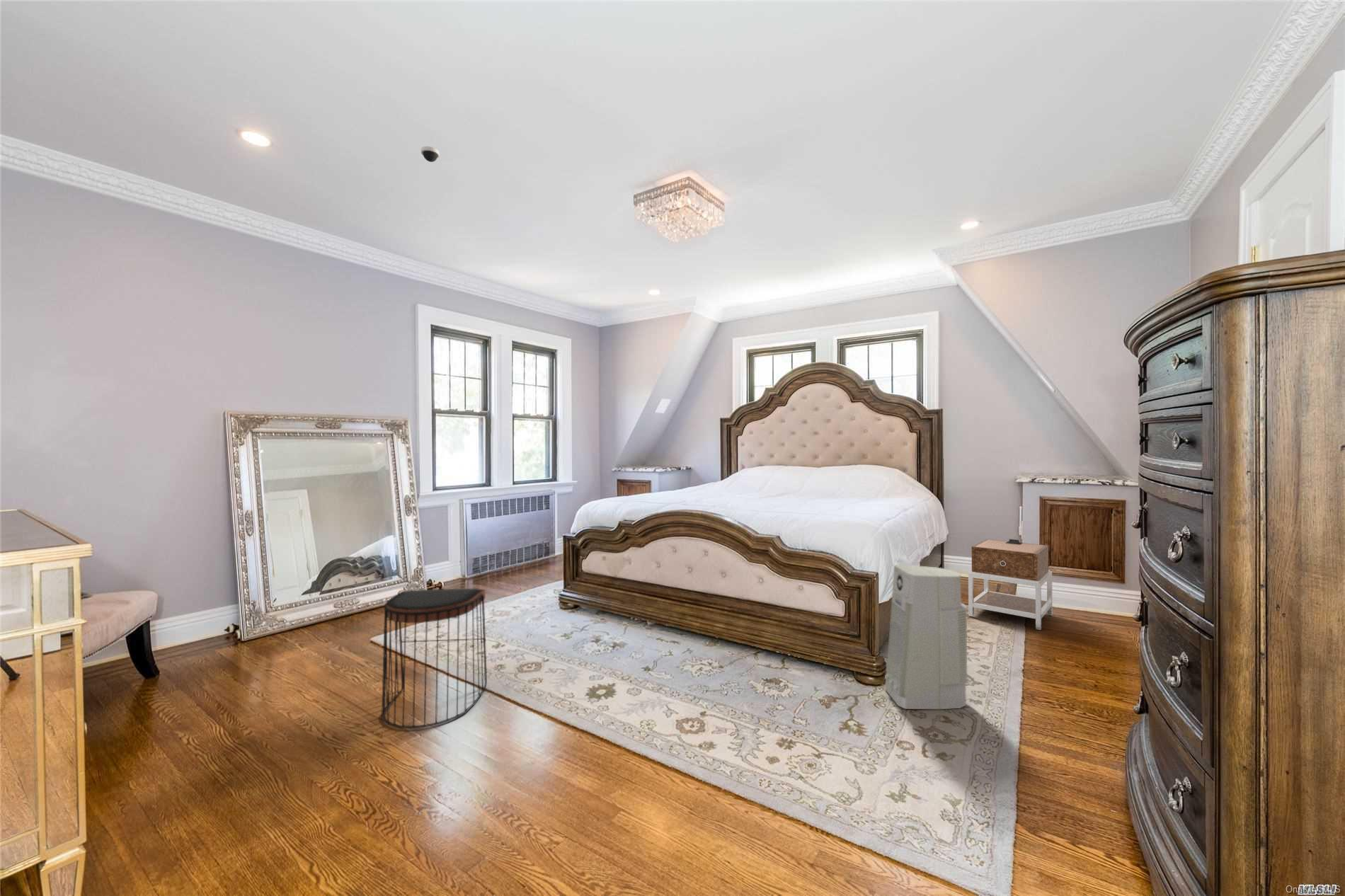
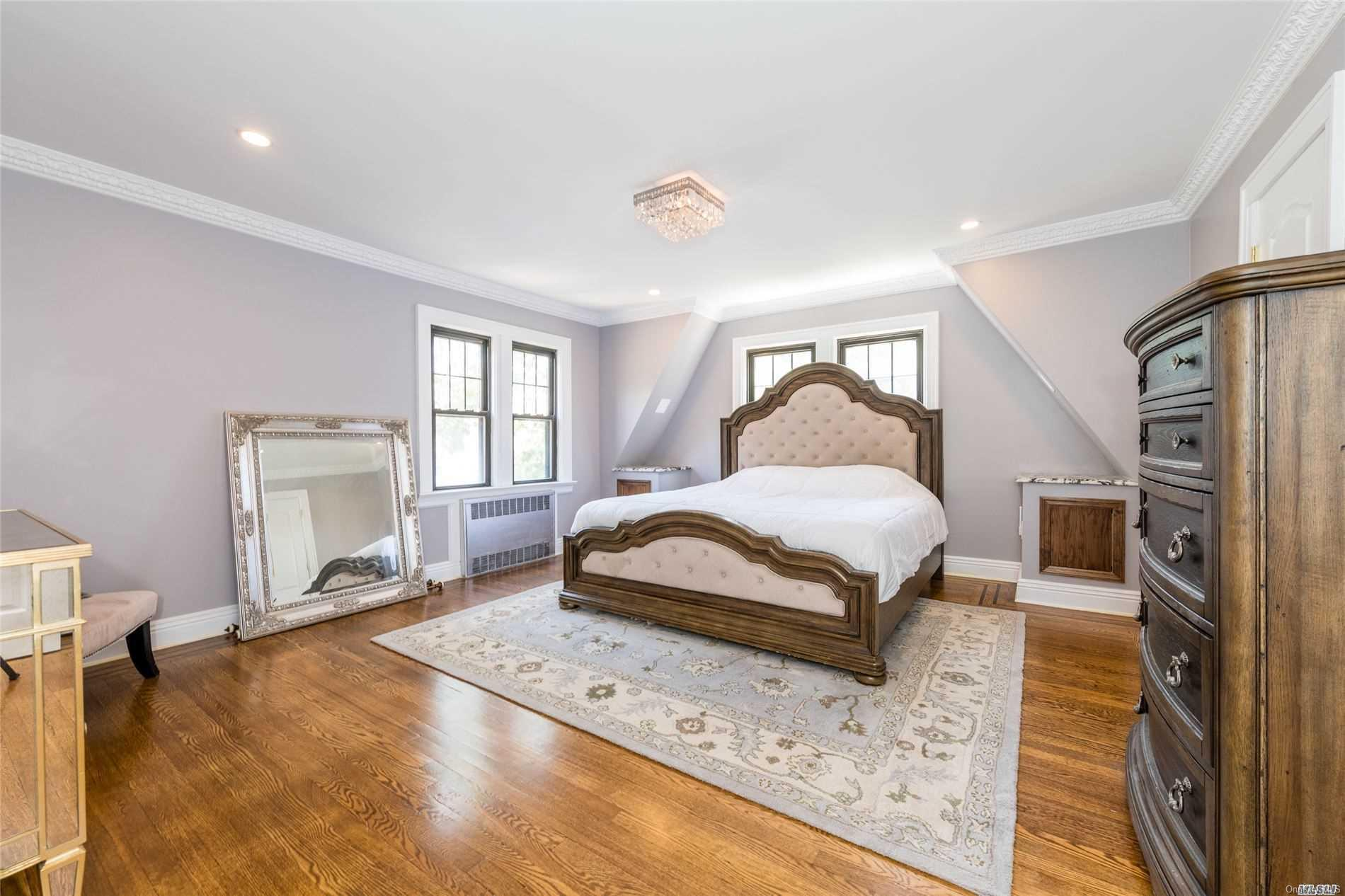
- stool (426, 651)
- nightstand (1010, 579)
- air purifier (926, 633)
- dome security camera (430, 156)
